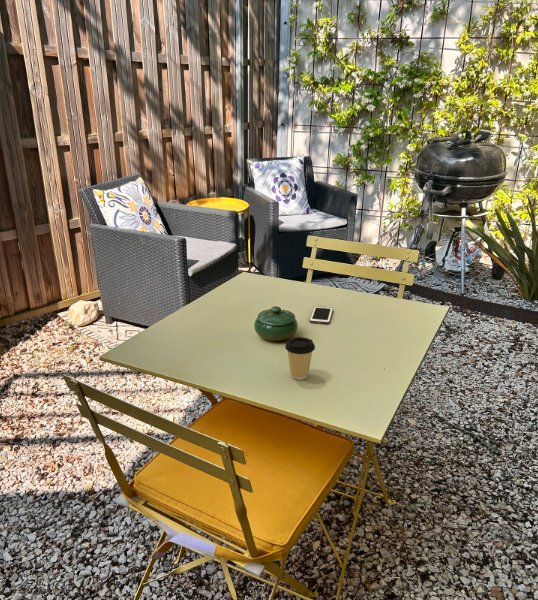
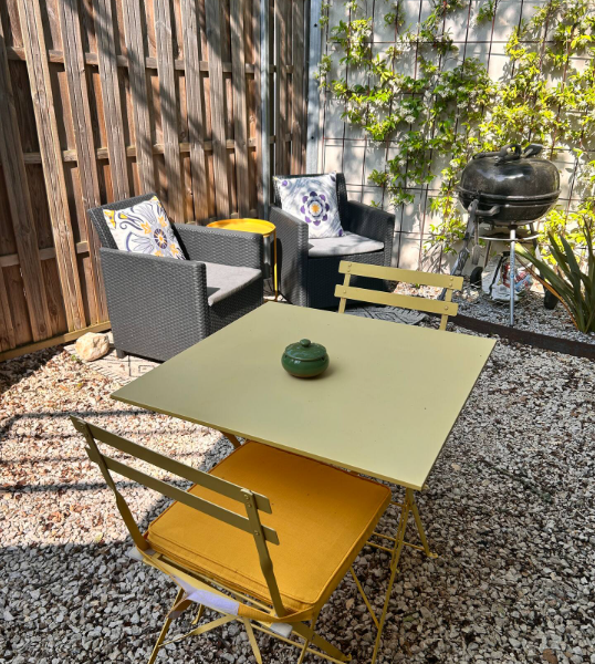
- cell phone (321, 314)
- coffee cup (299, 358)
